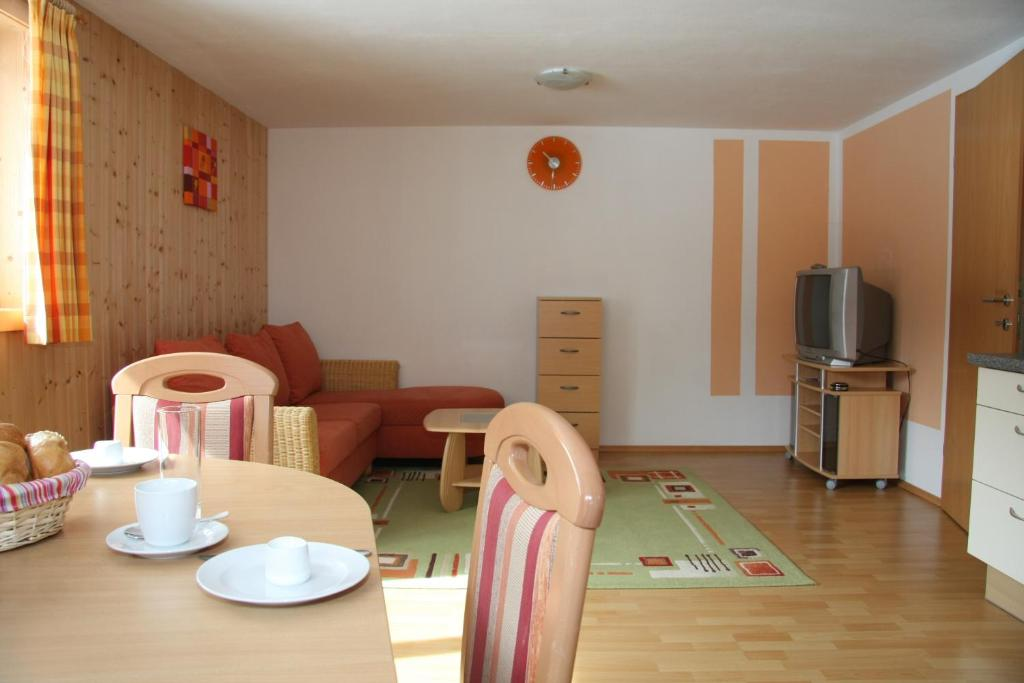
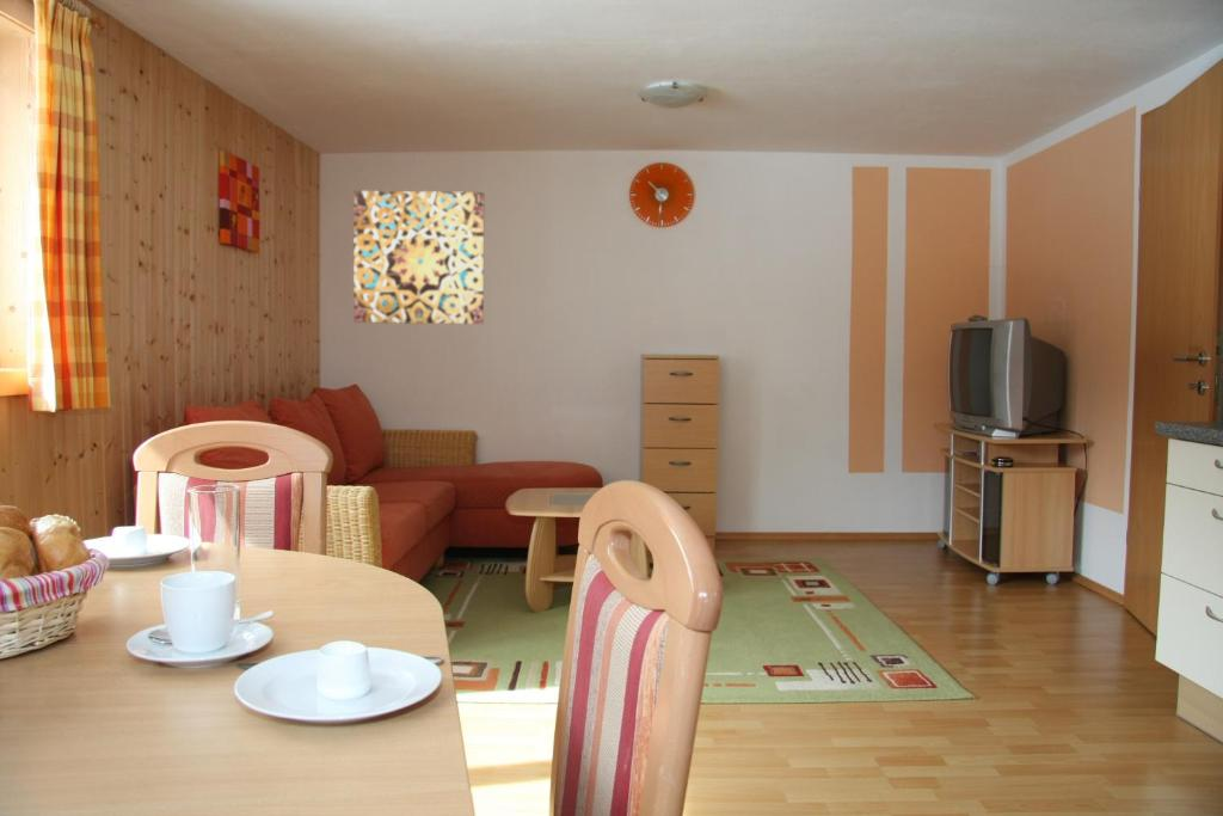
+ wall art (418, 257)
